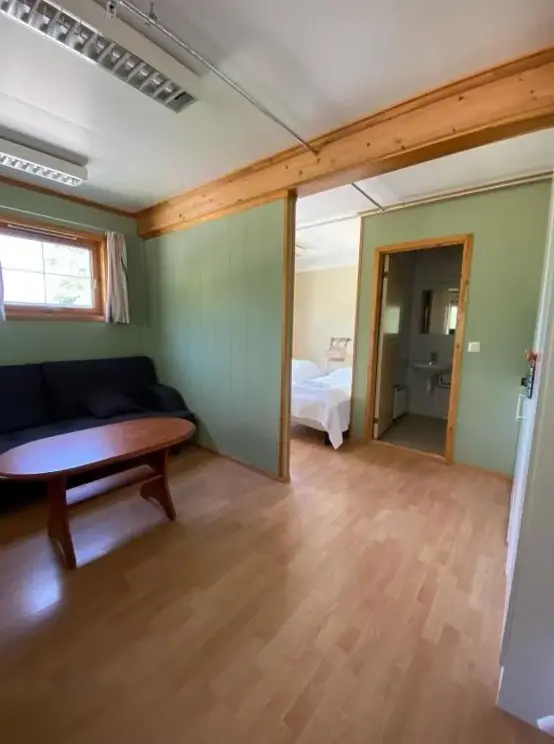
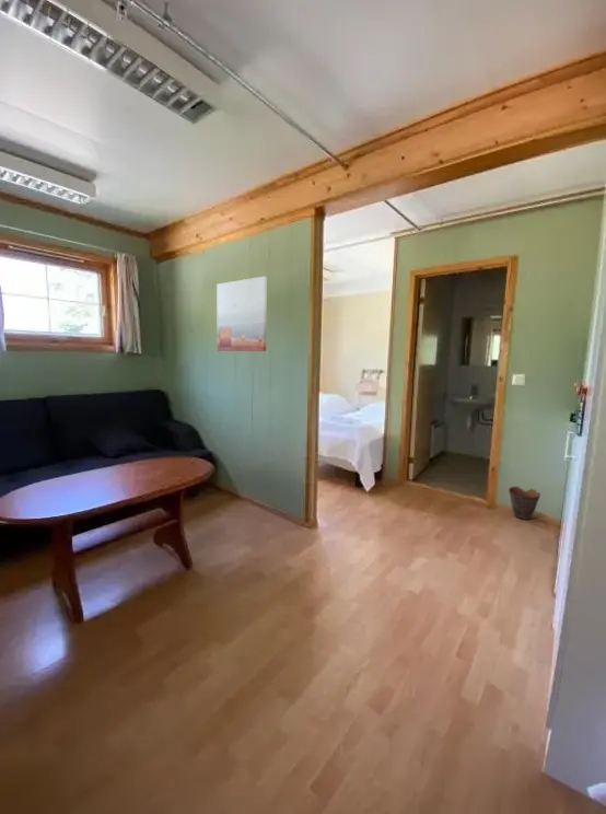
+ wall art (240, 316)
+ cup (523, 503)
